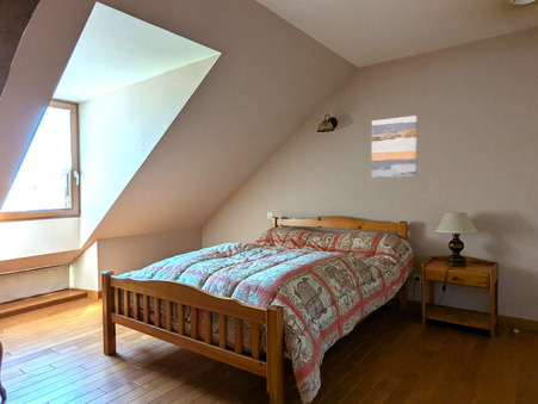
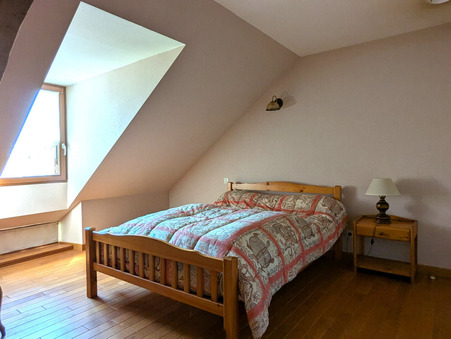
- wall art (392, 148)
